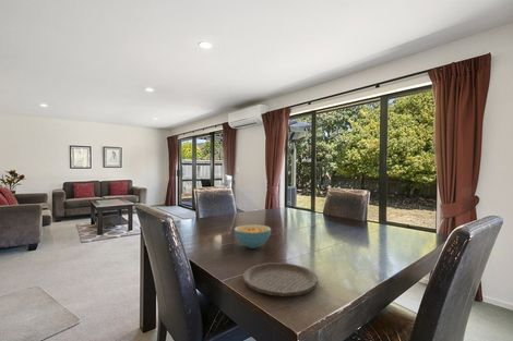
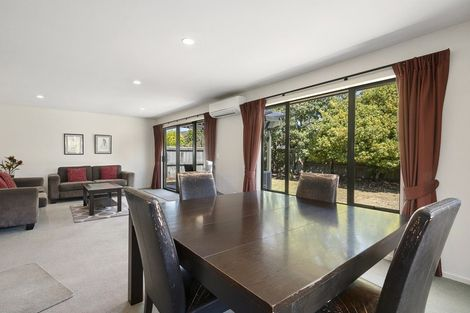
- cereal bowl (252, 238)
- plate (279, 278)
